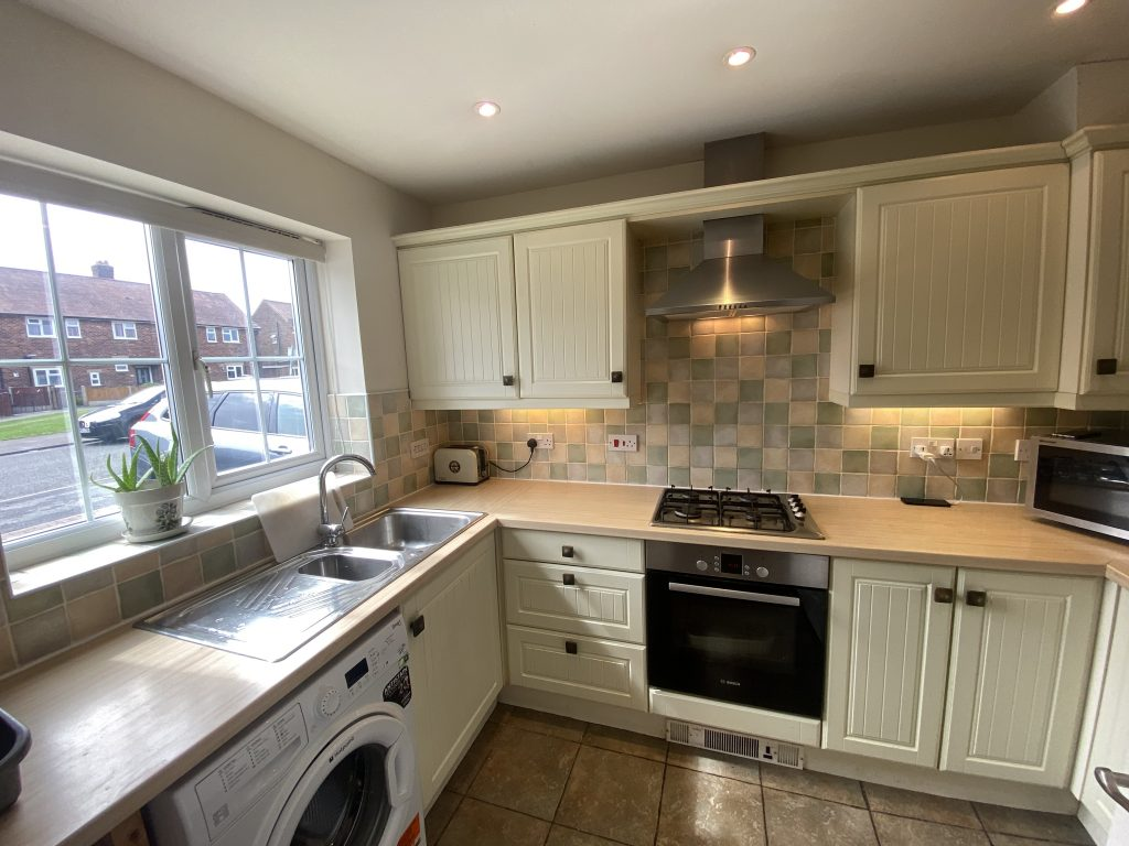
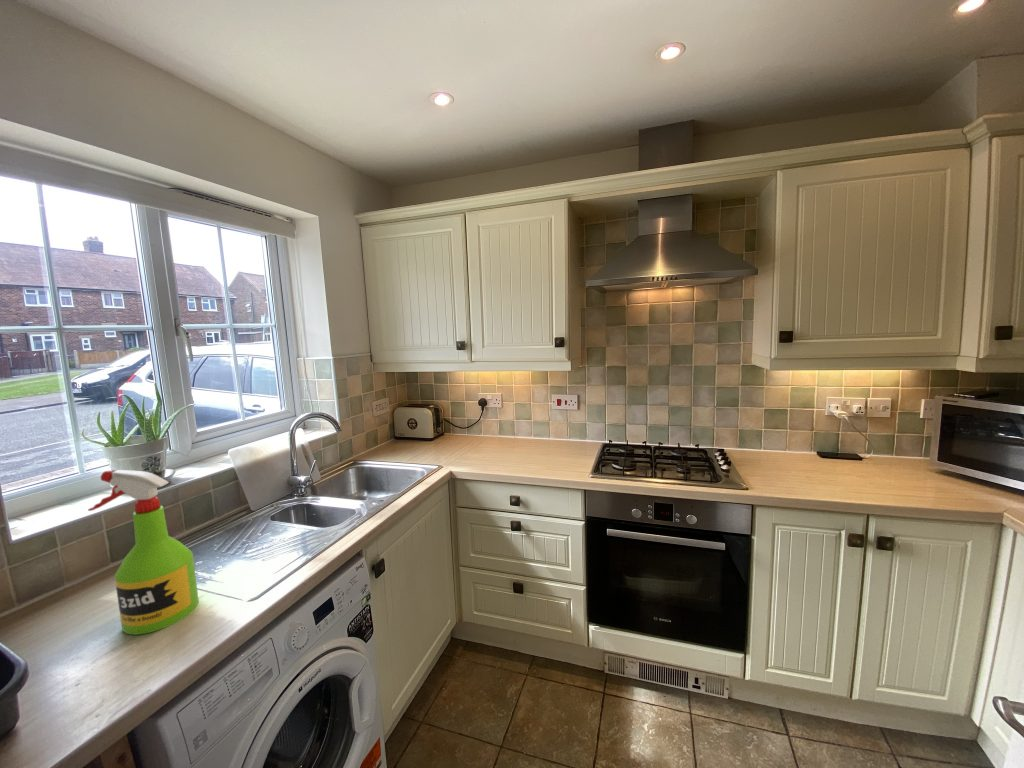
+ spray bottle (141, 543)
